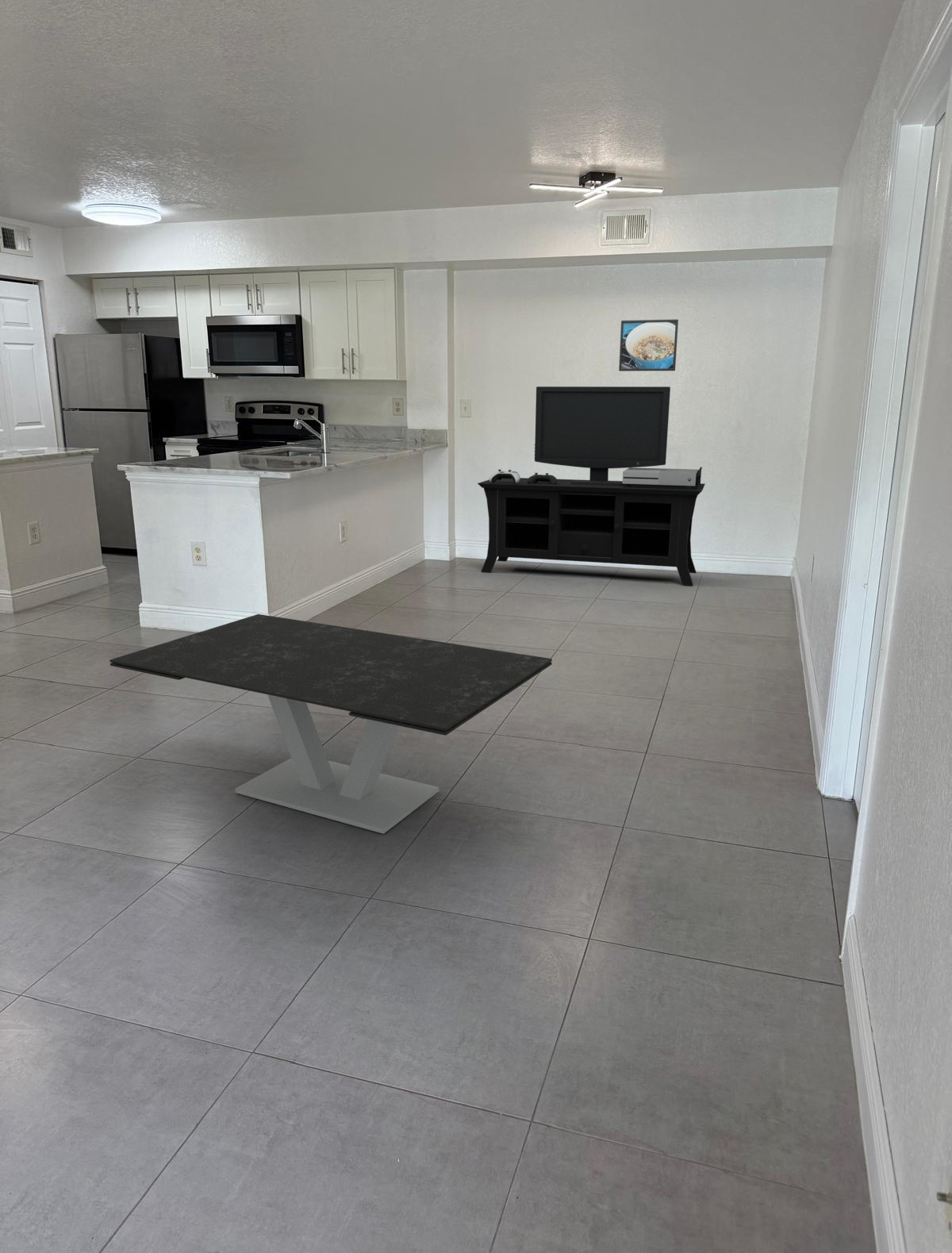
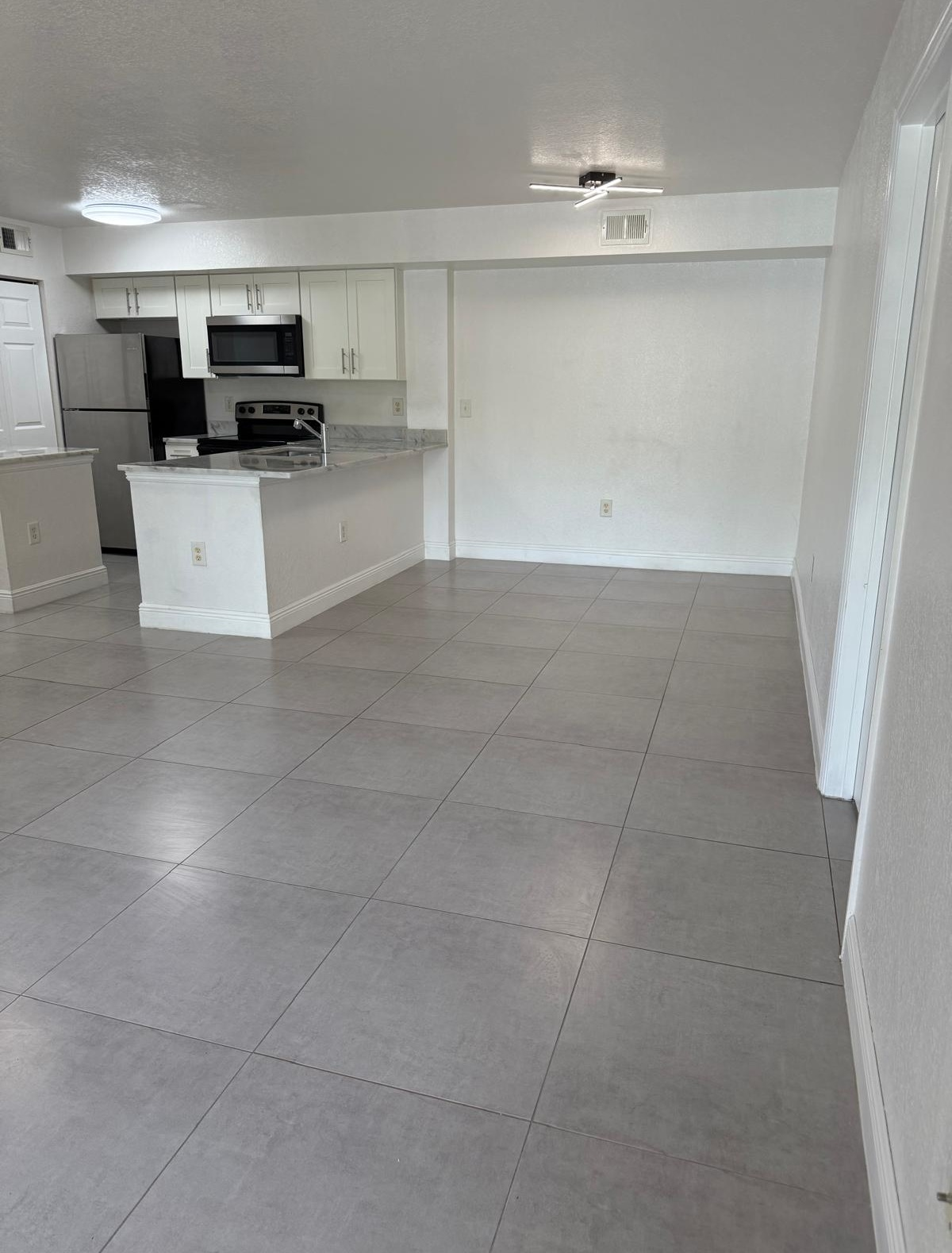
- coffee table (338, 709)
- media console (592, 482)
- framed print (648, 345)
